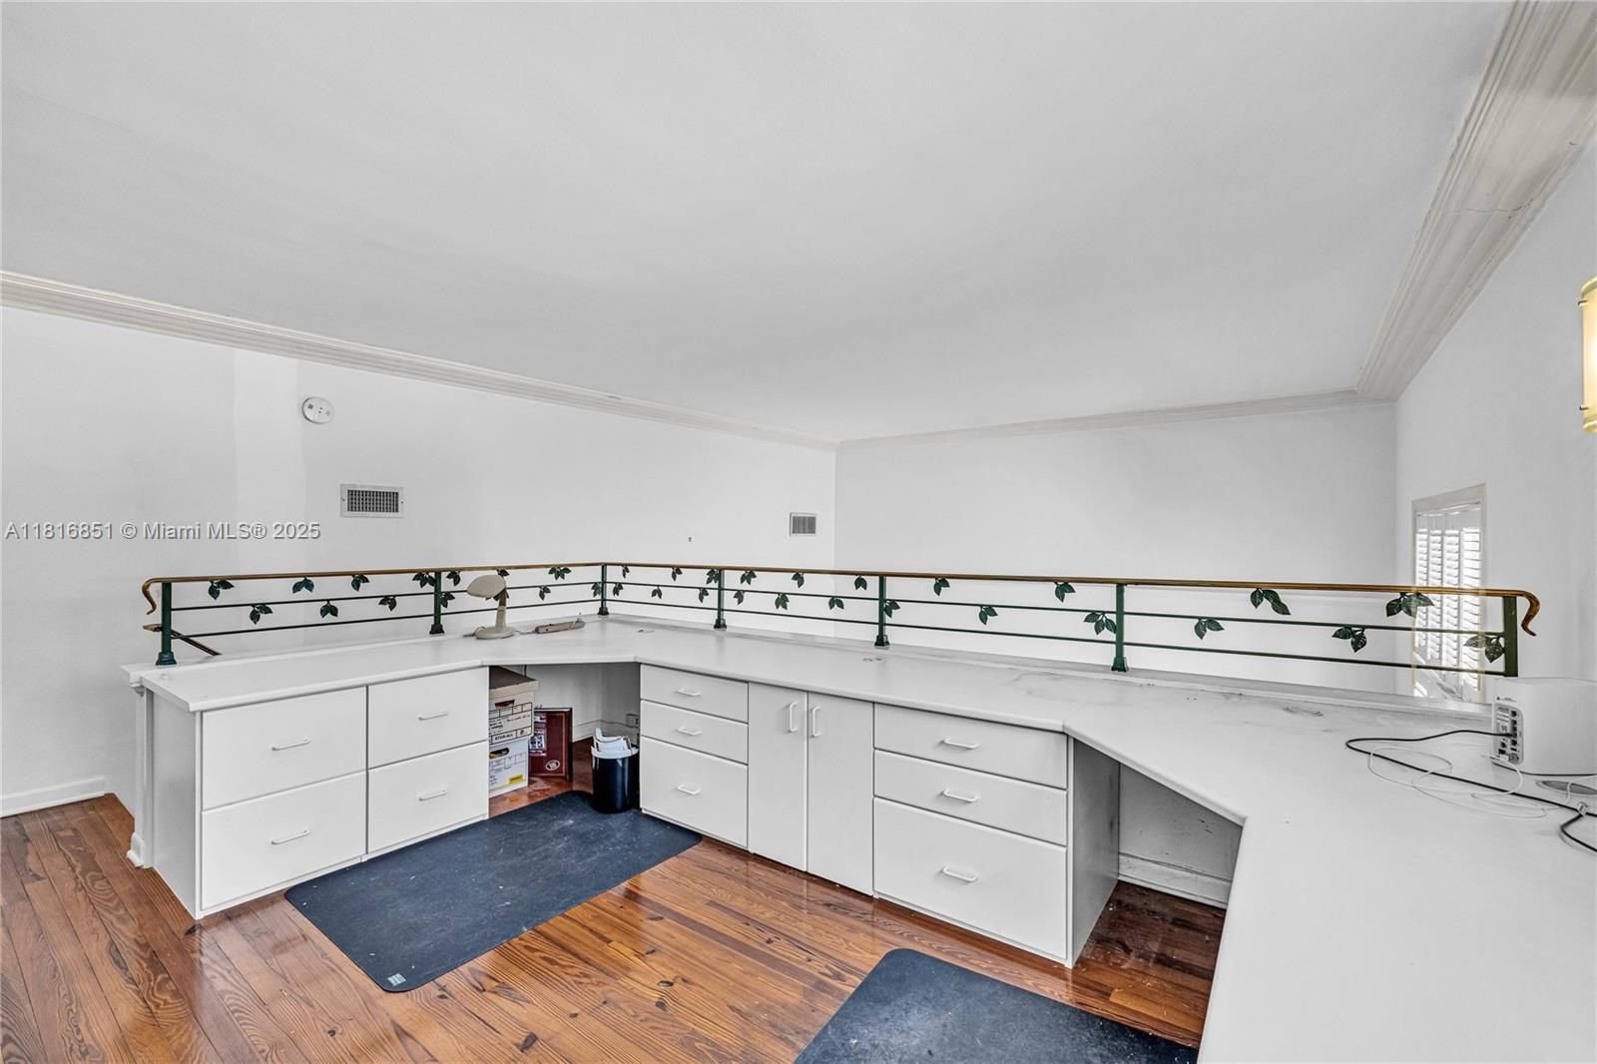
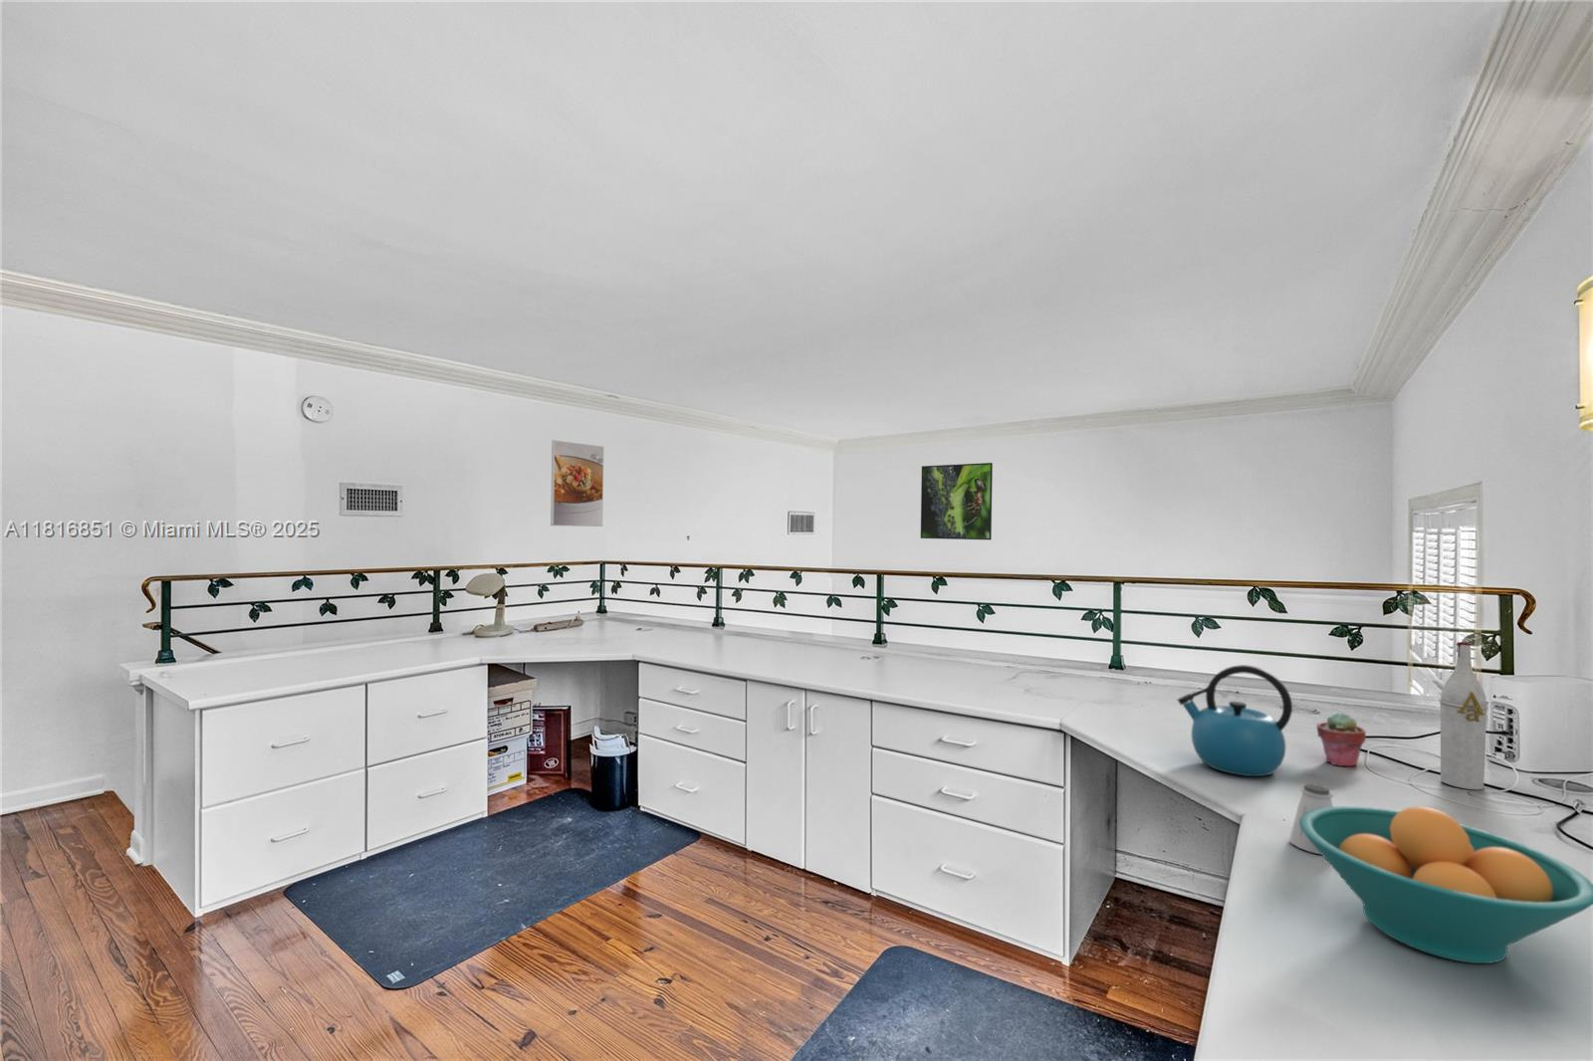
+ fruit bowl (1432, 872)
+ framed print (955, 502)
+ saltshaker (1312, 809)
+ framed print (578, 484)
+ kettle (1232, 714)
+ potted succulent (1340, 738)
+ wine bottle (1463, 713)
